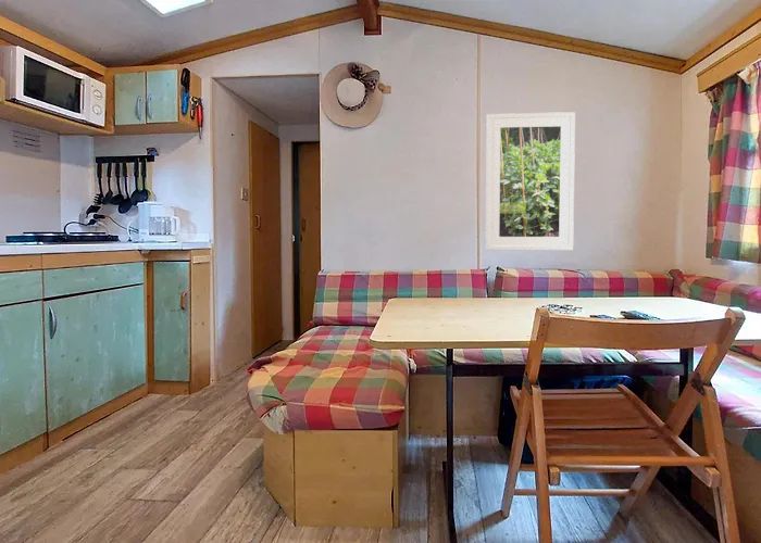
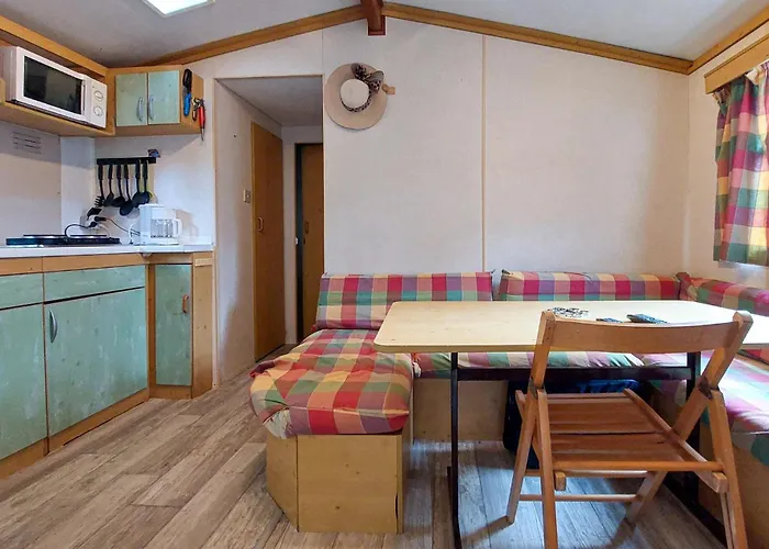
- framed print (529, 181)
